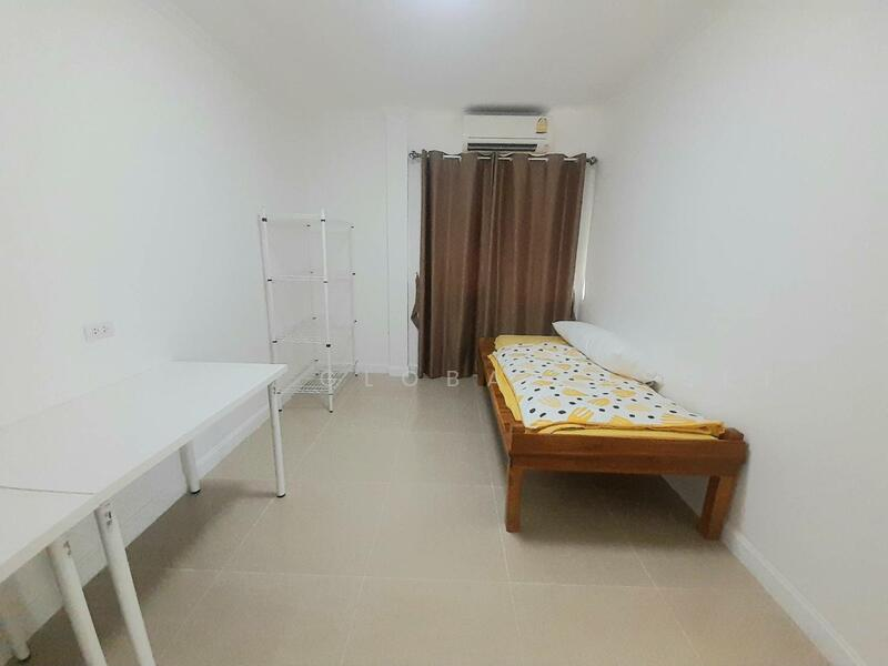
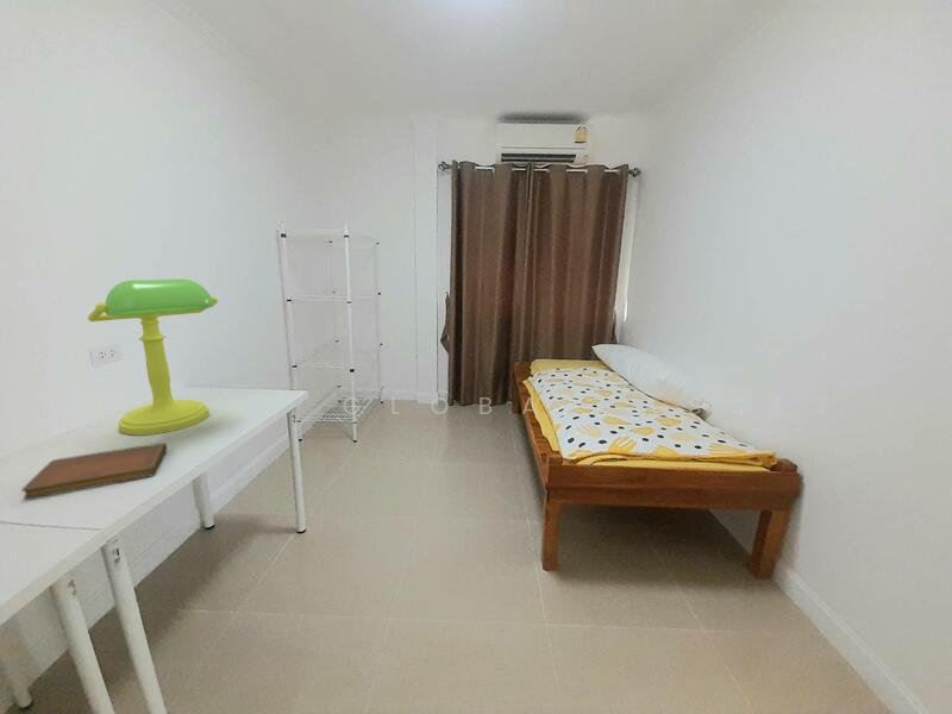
+ desk lamp (162, 353)
+ notebook (102, 466)
